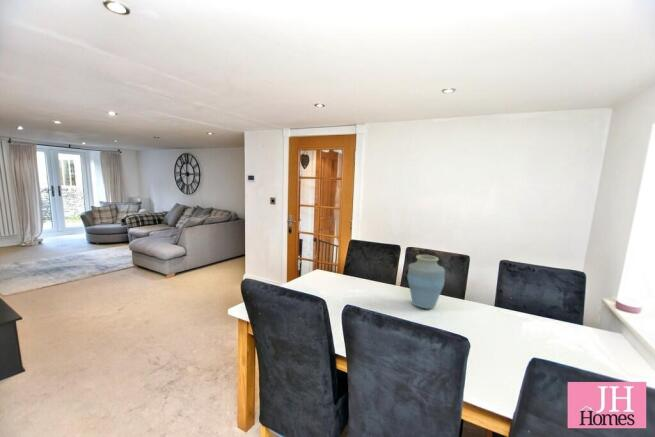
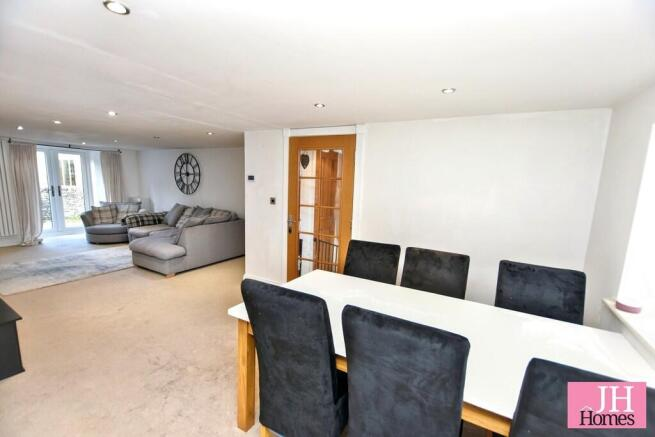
- vase (425, 281)
